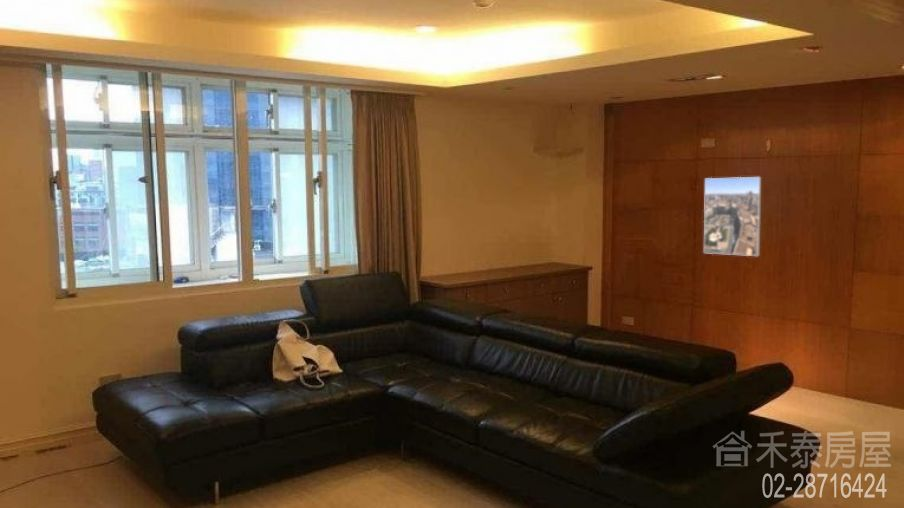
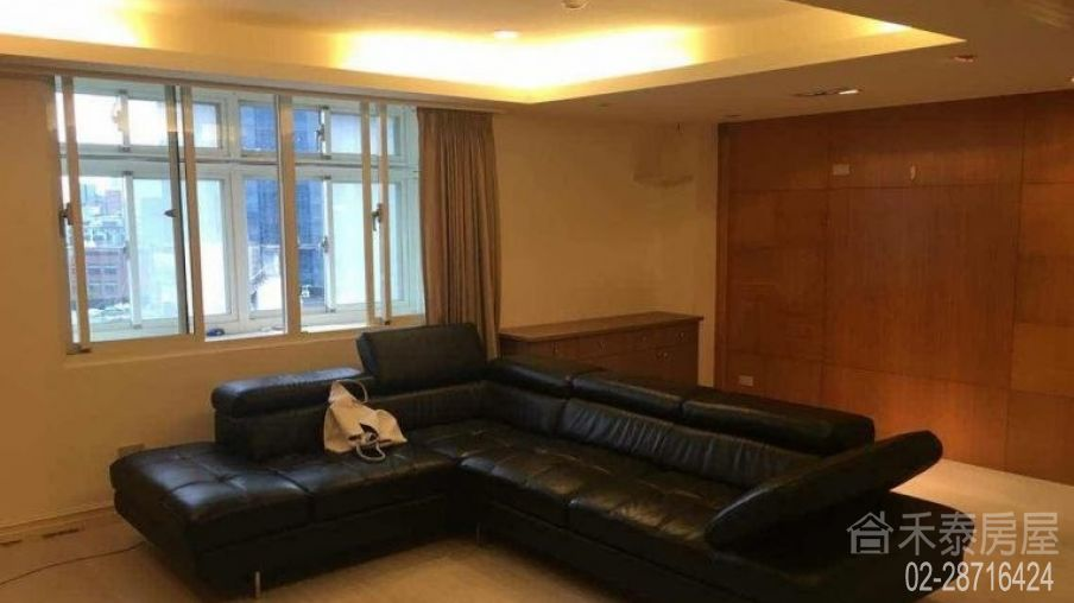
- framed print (731, 216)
